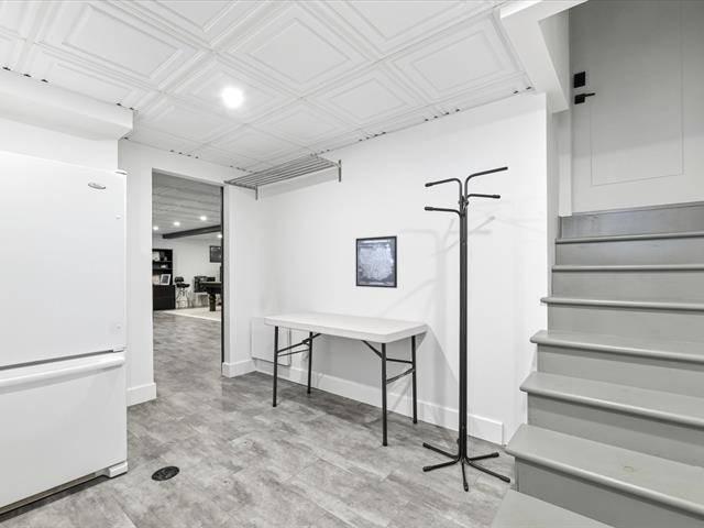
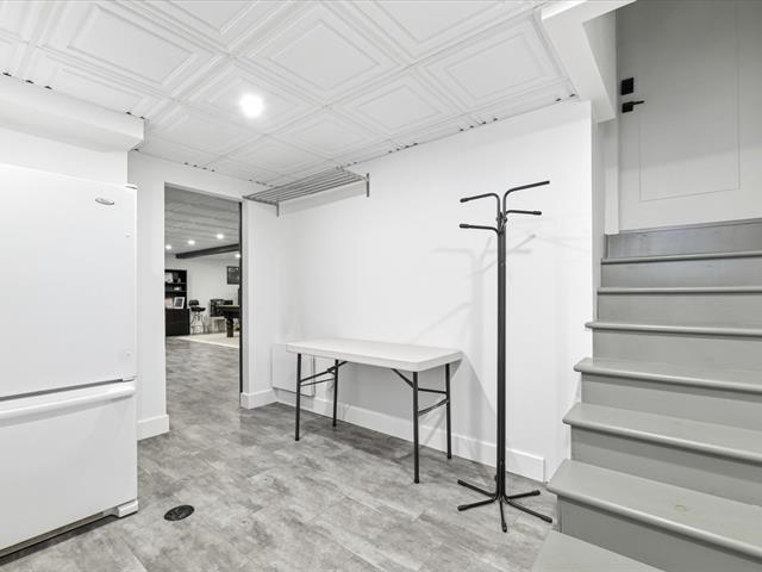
- wall art (375, 262)
